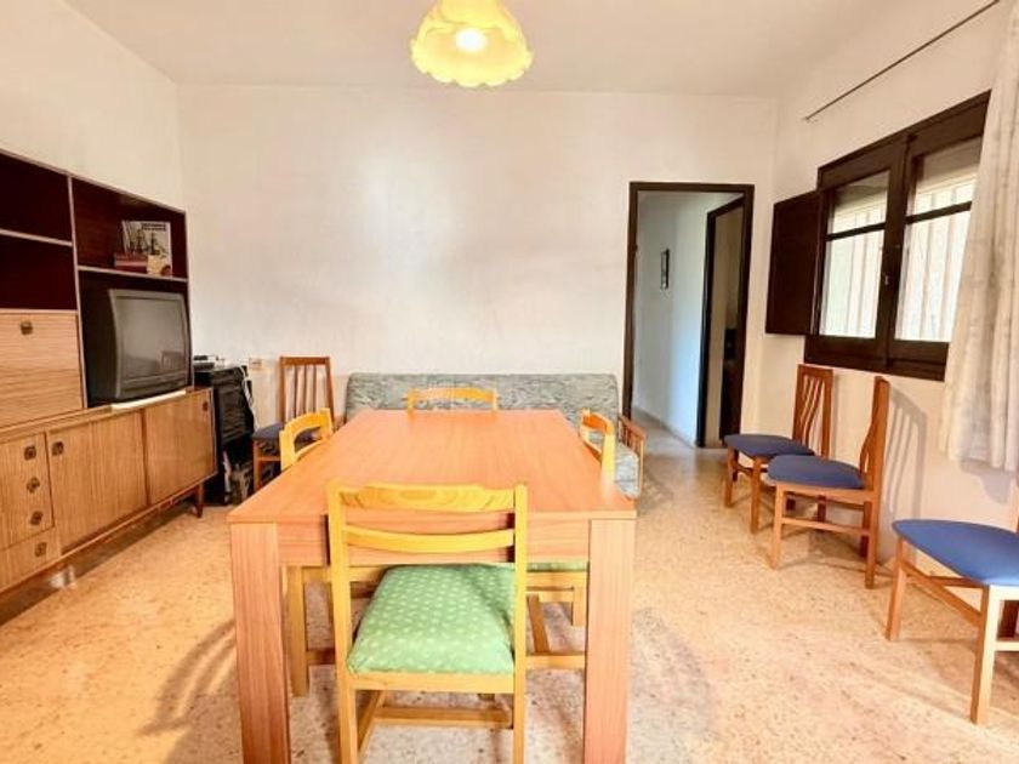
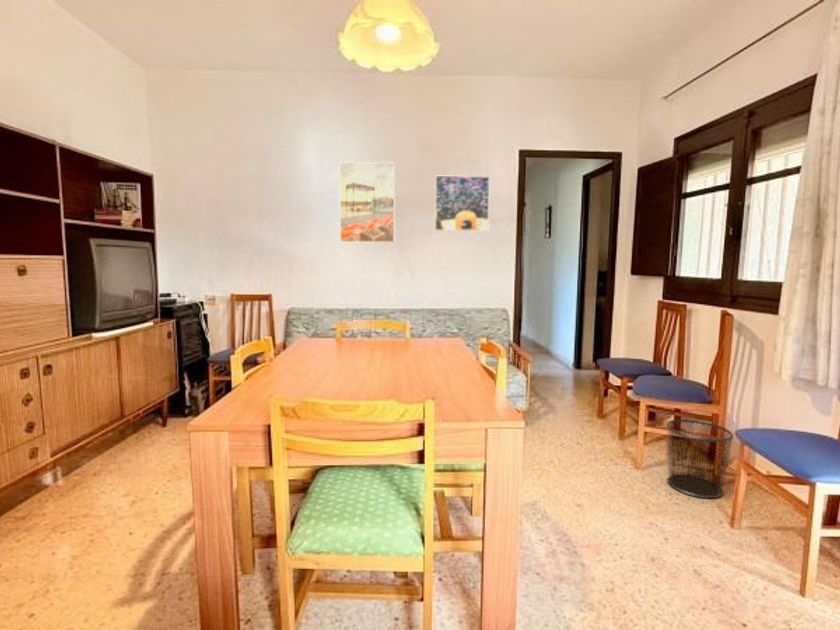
+ waste bin (696, 457)
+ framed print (367, 202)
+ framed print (461, 203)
